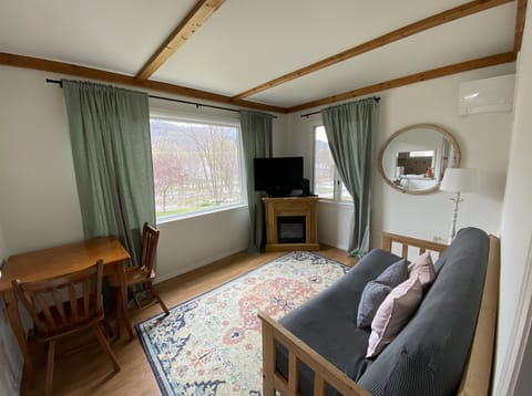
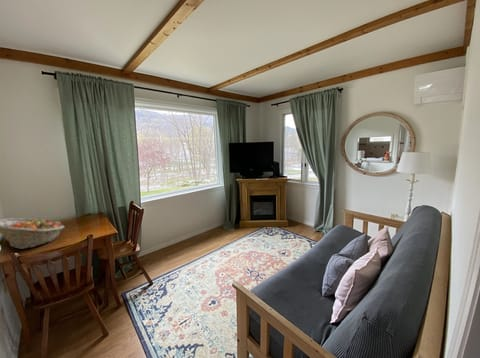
+ fruit basket (30, 229)
